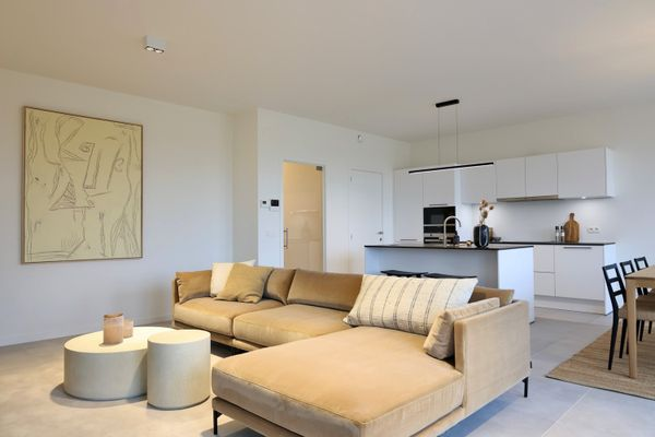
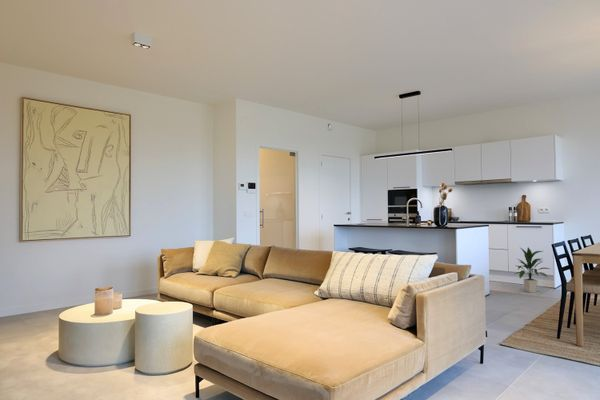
+ indoor plant (530, 268)
